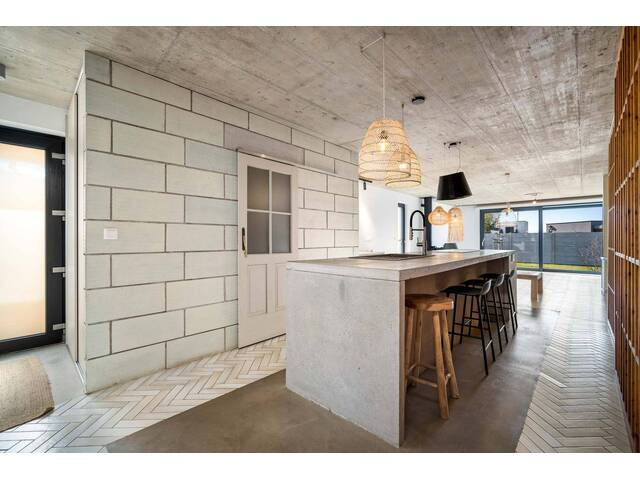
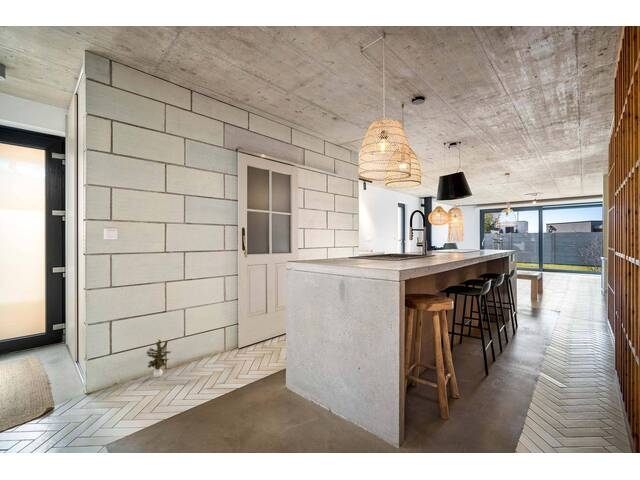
+ potted plant (159, 358)
